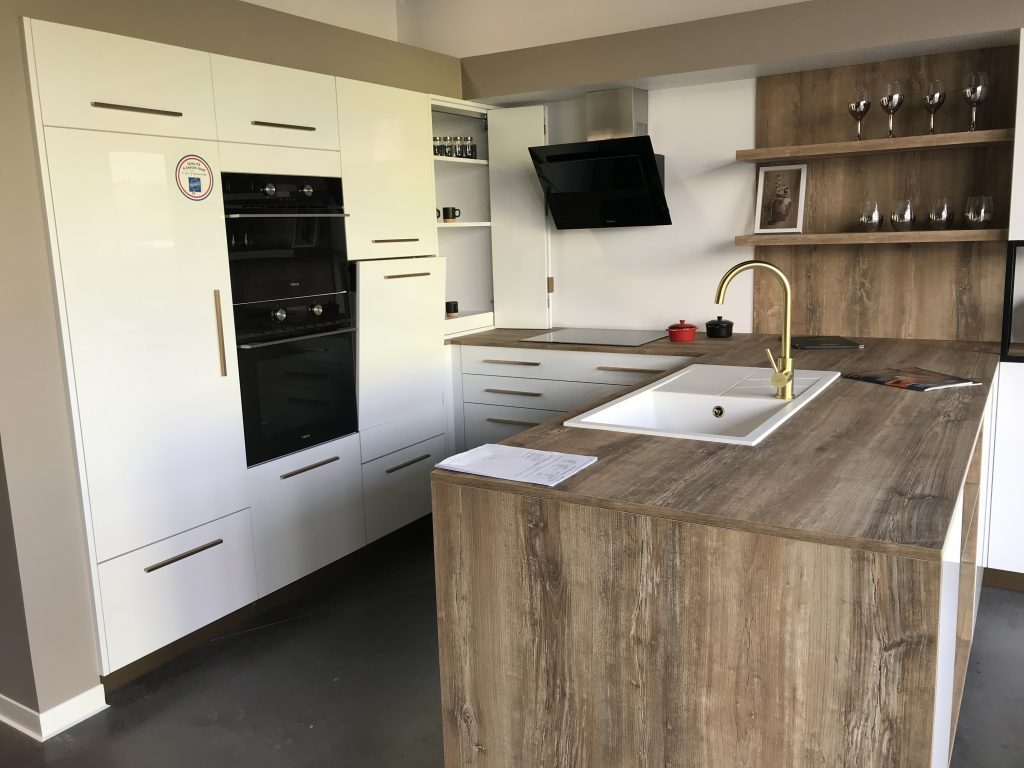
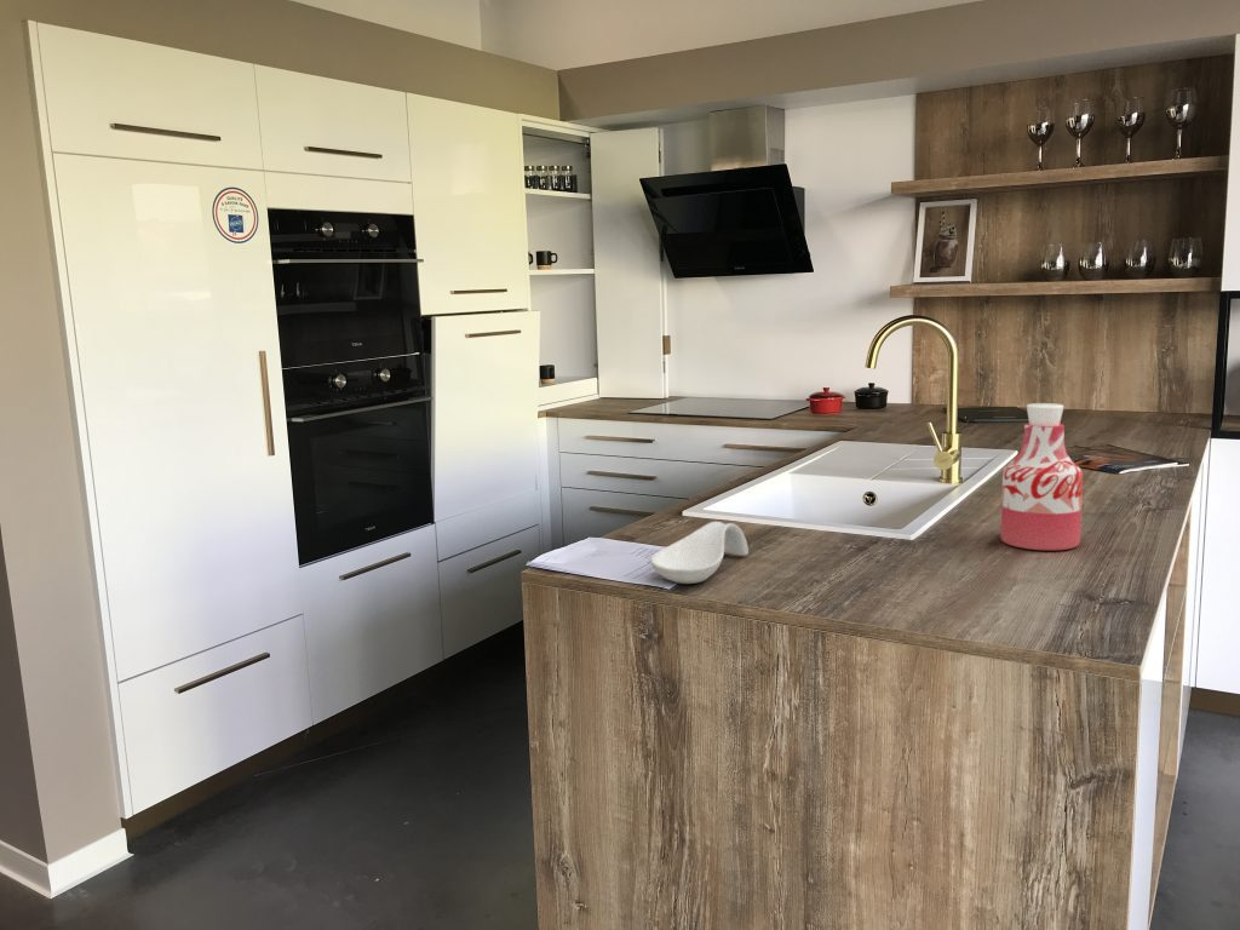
+ bottle (1041, 473)
+ spoon rest (704, 550)
